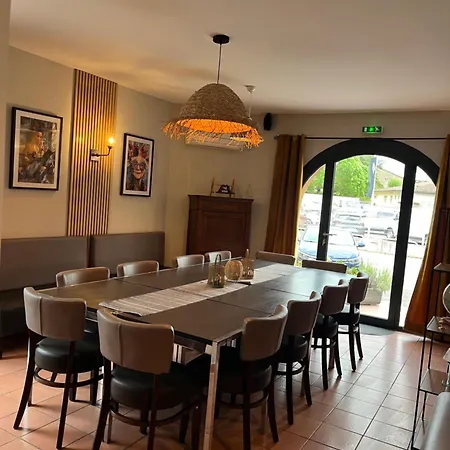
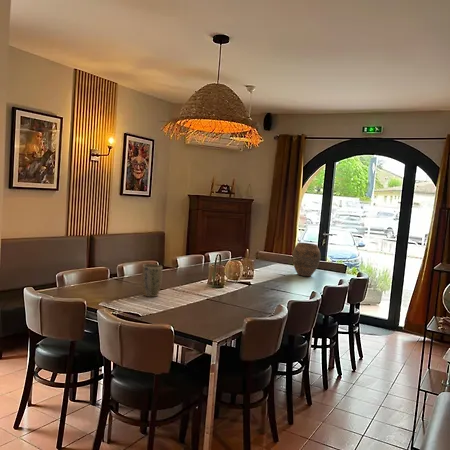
+ plant pot (151, 280)
+ vase (306, 259)
